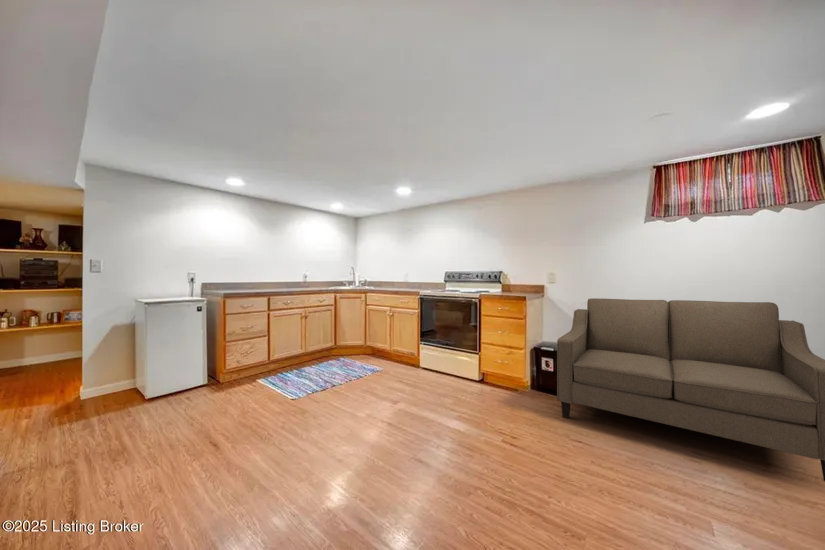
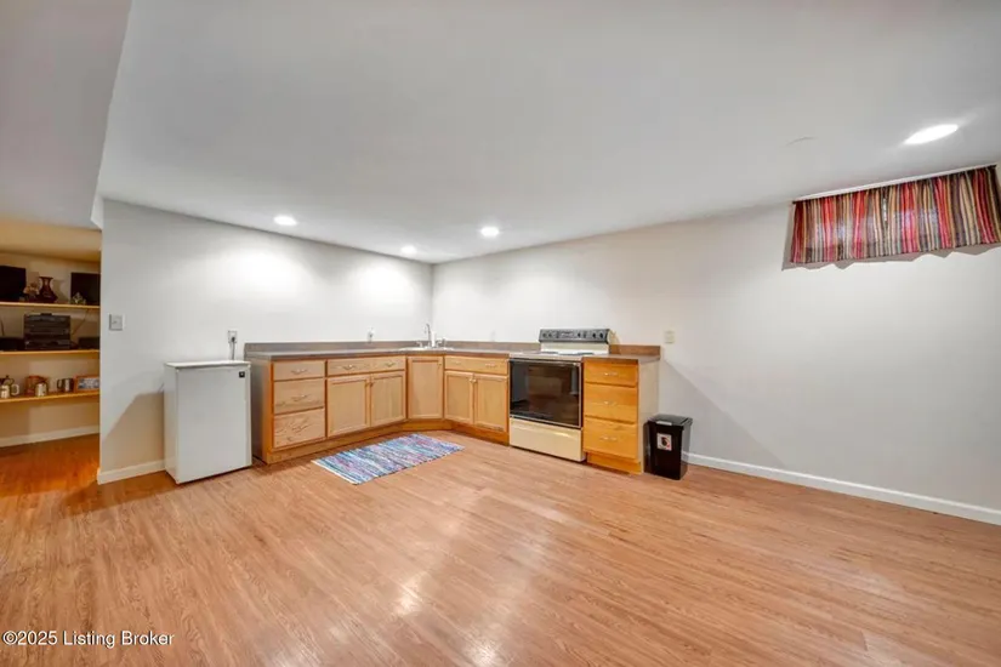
- sofa (670, 362)
